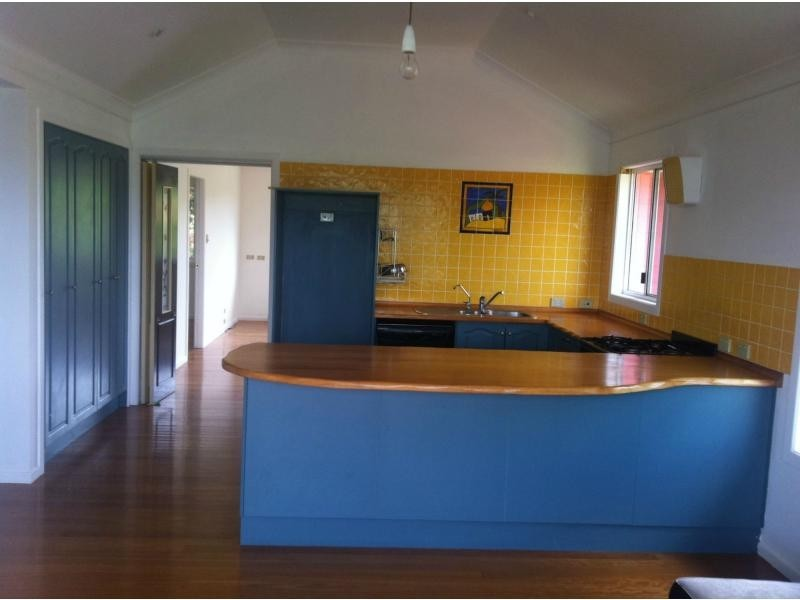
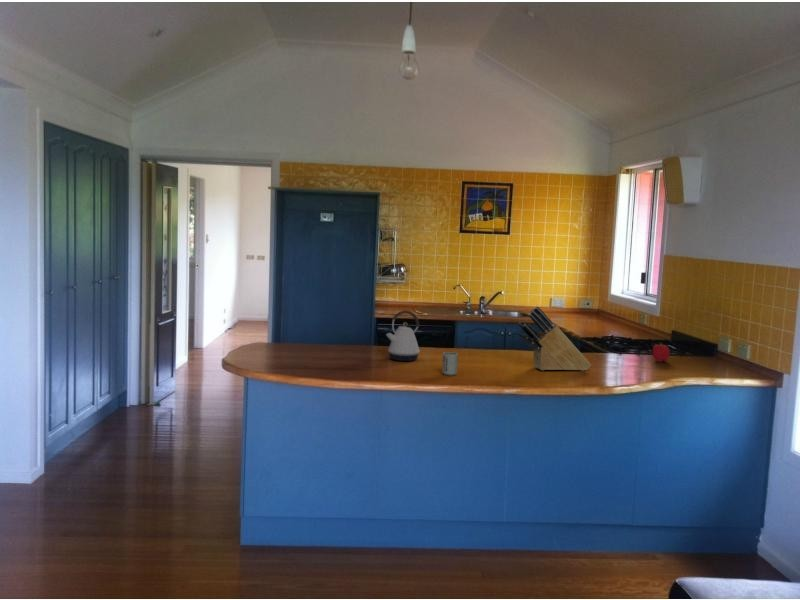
+ cup (449, 363)
+ fruit (661, 352)
+ kettle (403, 335)
+ knife block (554, 337)
